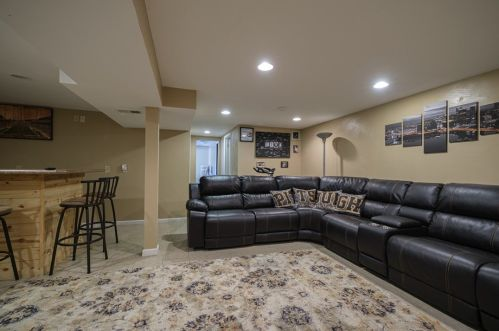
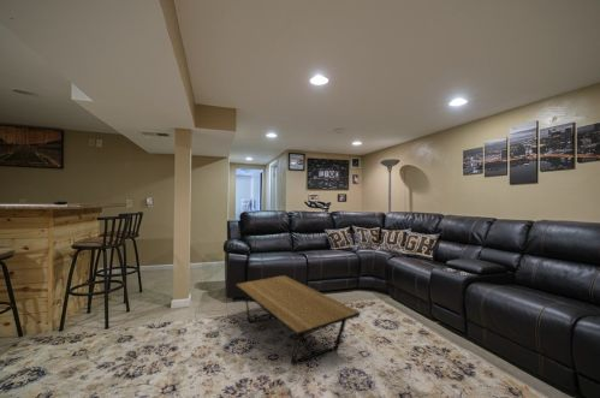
+ coffee table (289, 314)
